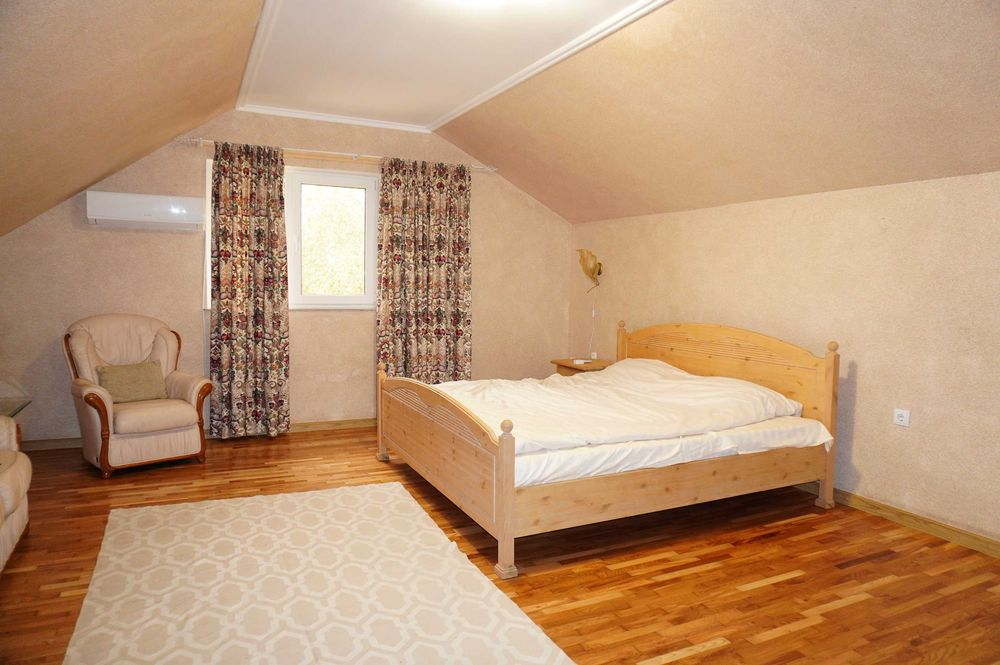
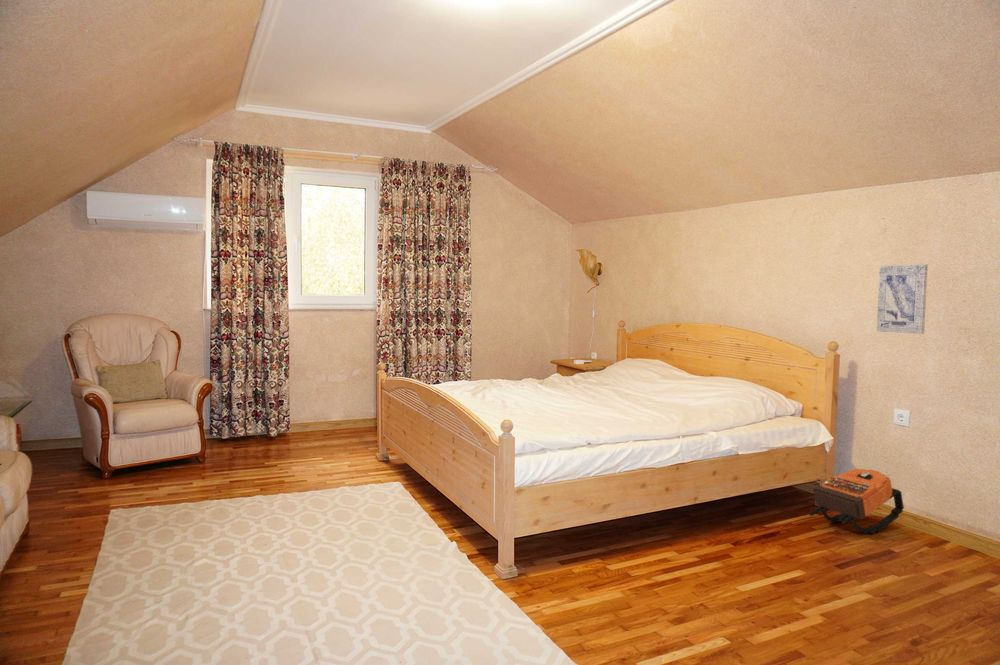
+ backpack (855, 500)
+ wall art (901, 299)
